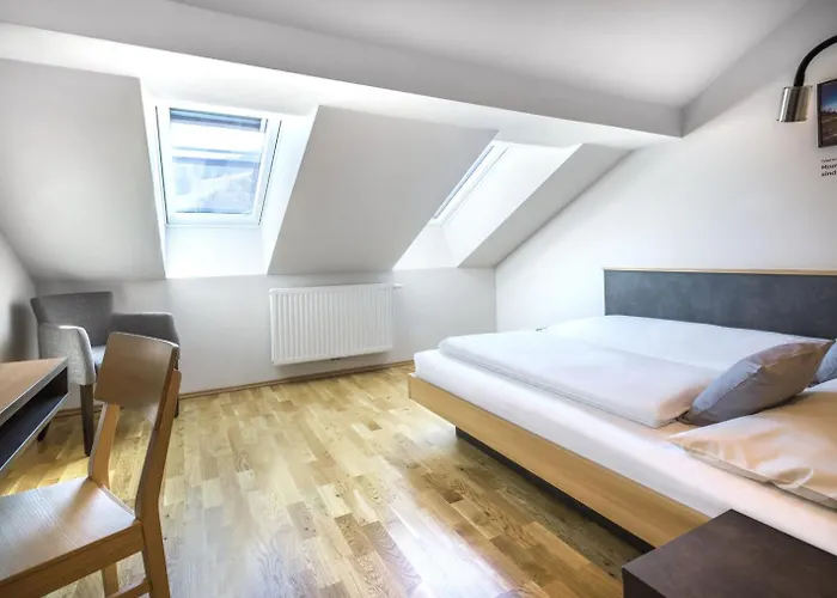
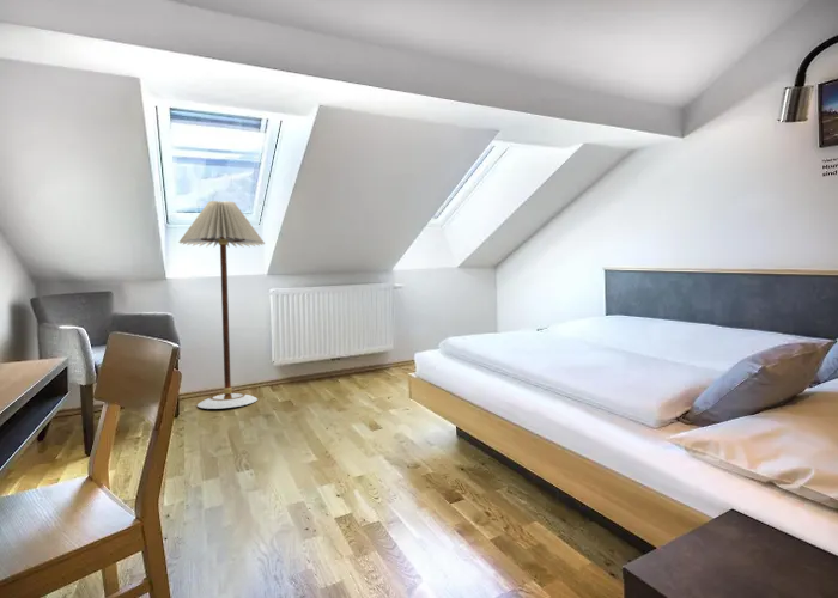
+ floor lamp (224, 301)
